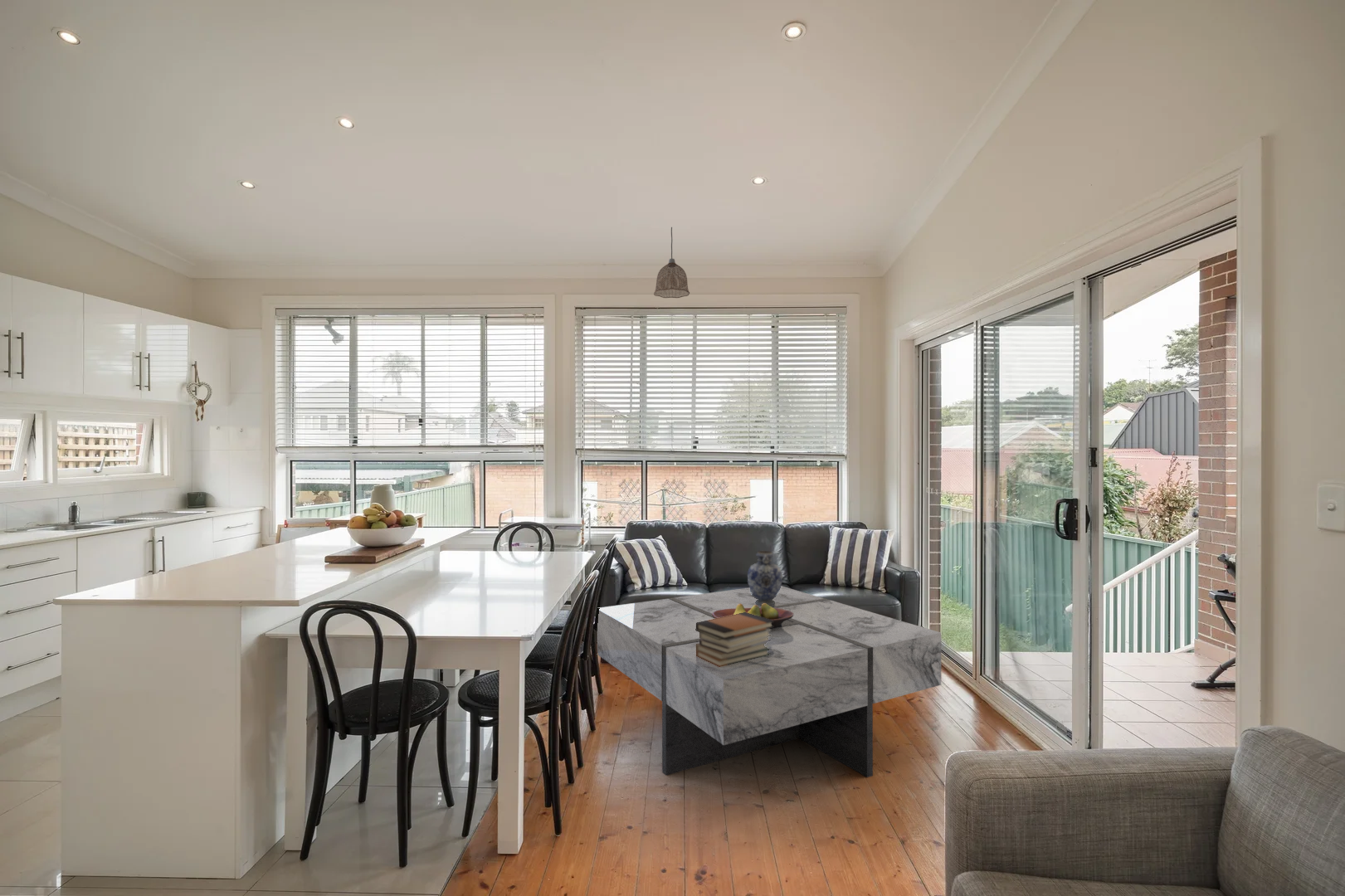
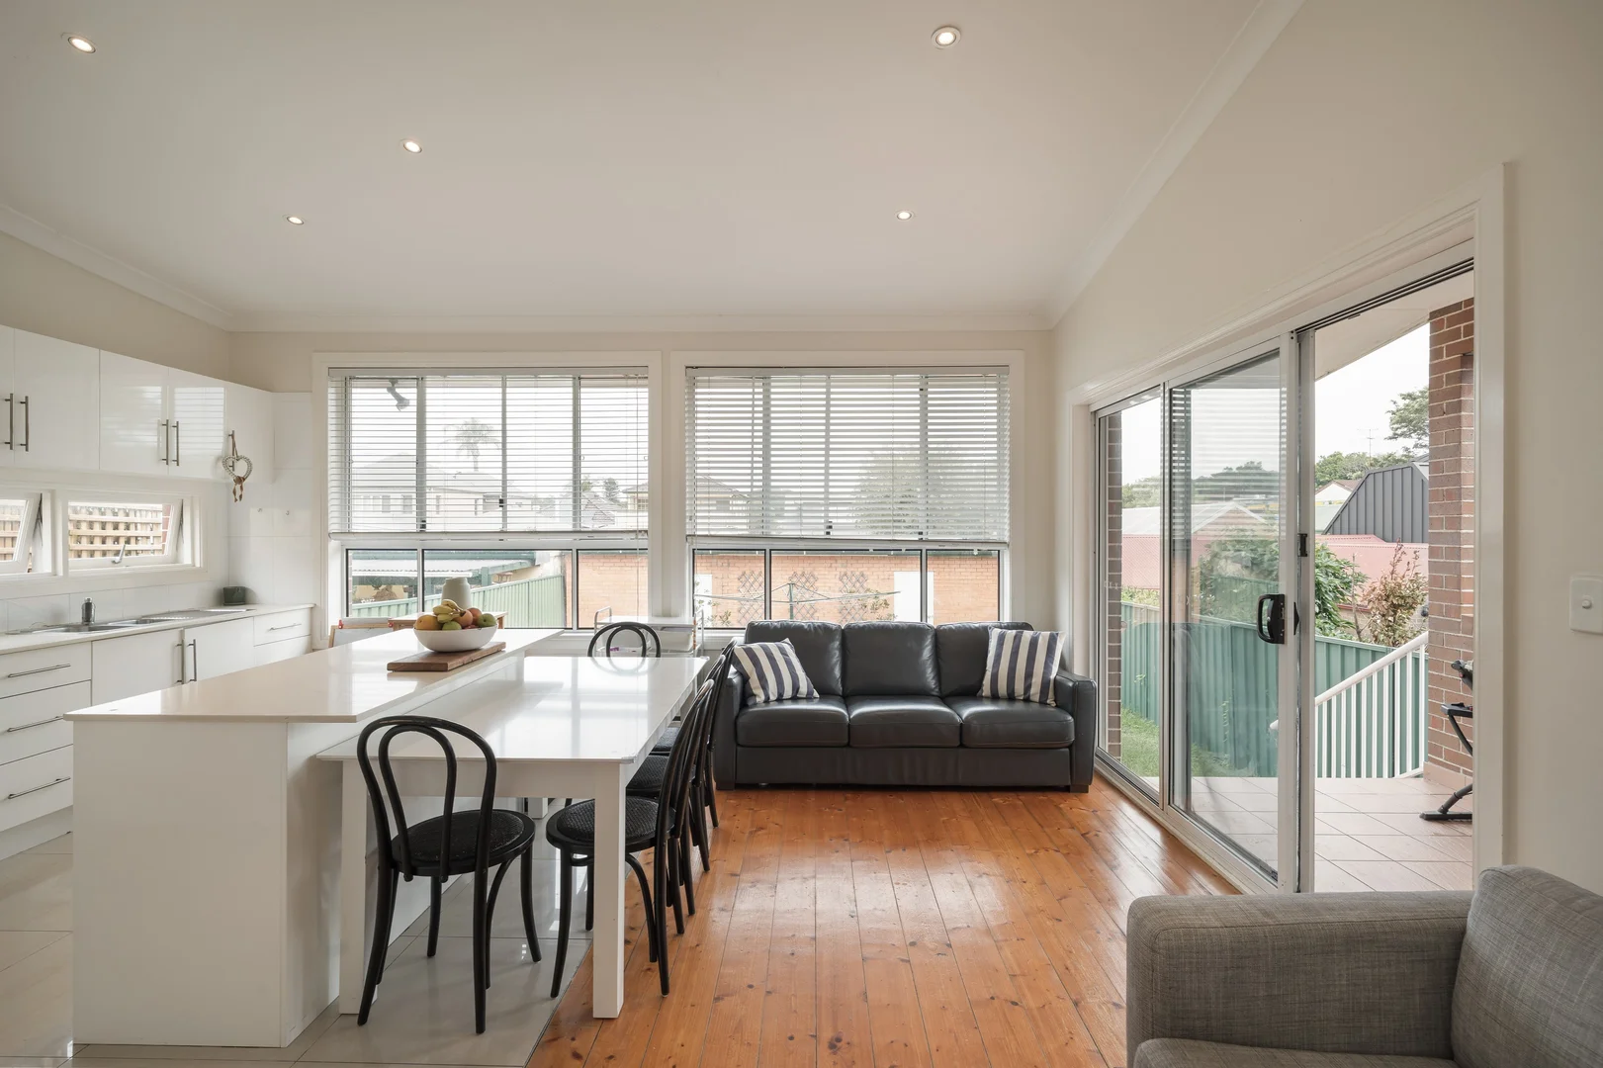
- book stack (734, 638)
- decorative vase (764, 577)
- fruit bowl (752, 614)
- coffee table (756, 674)
- pendant lamp (671, 261)
